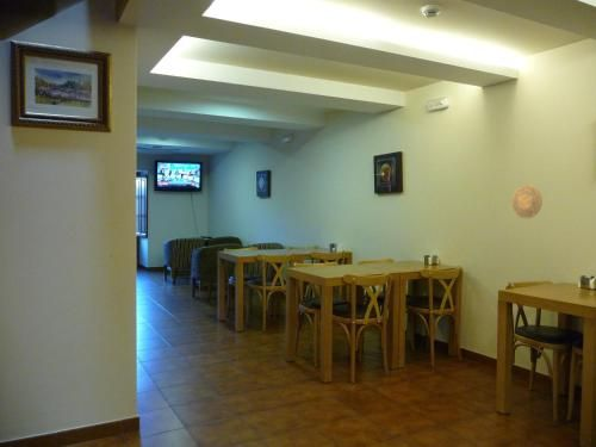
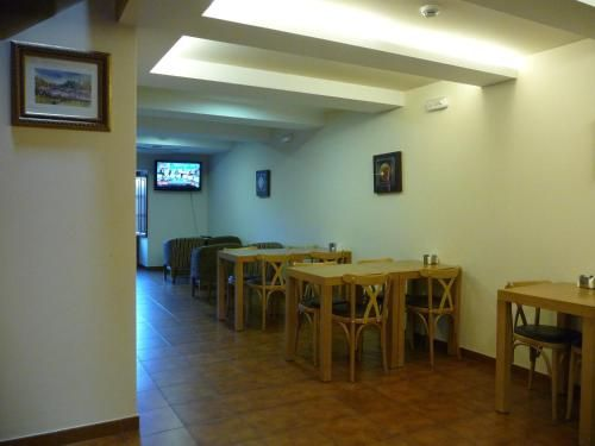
- decorative plate (524, 201)
